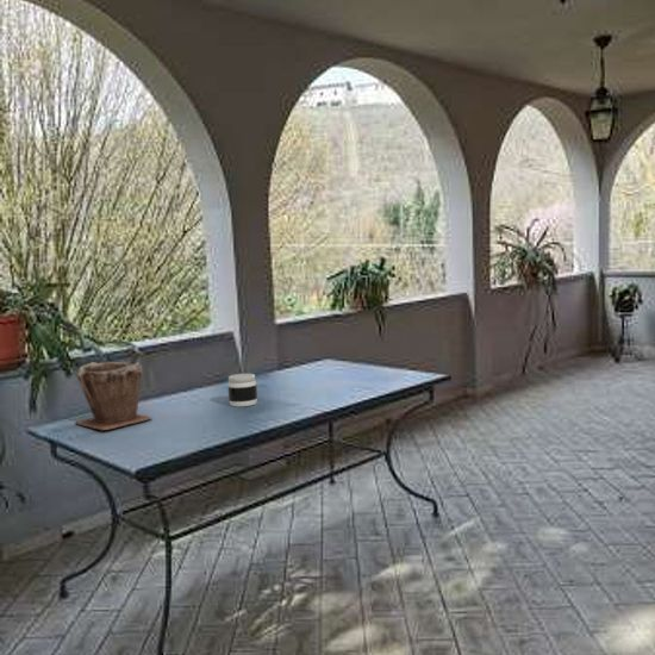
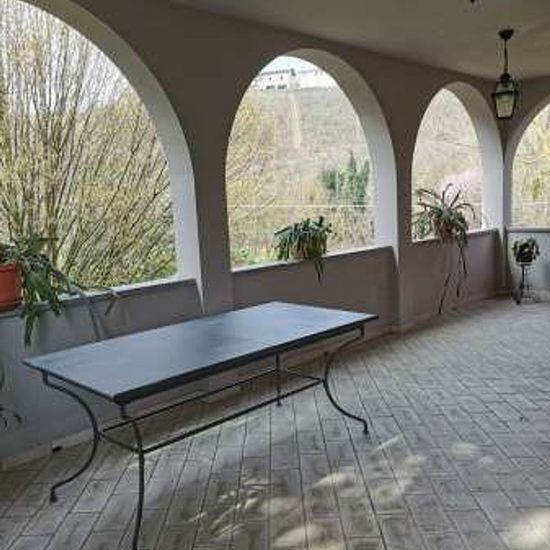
- jar (242, 389)
- plant pot (111, 392)
